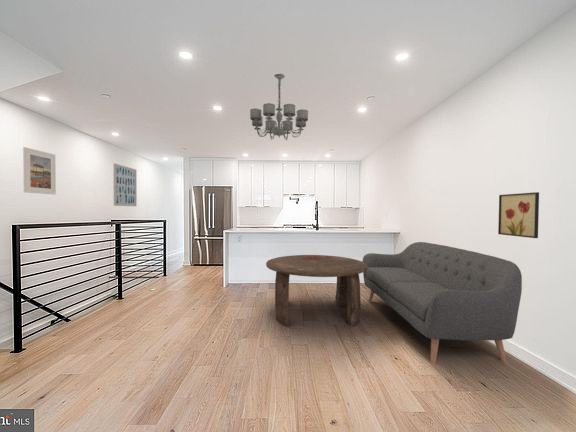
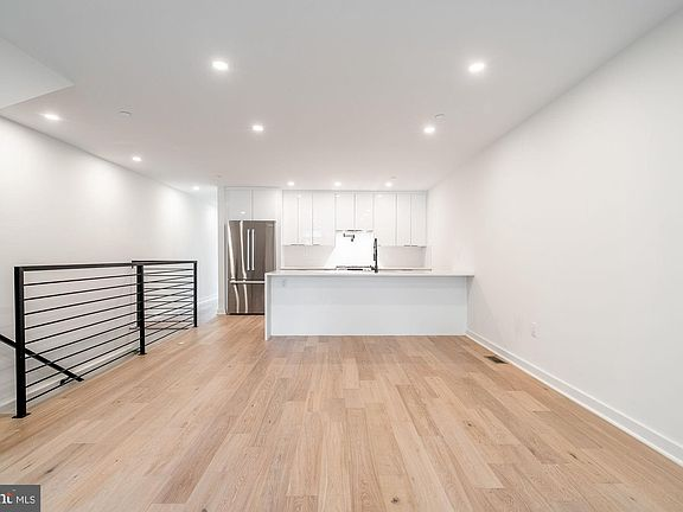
- sofa (423, 286)
- wall art (518, 214)
- chandelier (279, 107)
- wall art (125, 186)
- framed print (40, 172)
- coffee table (315, 276)
